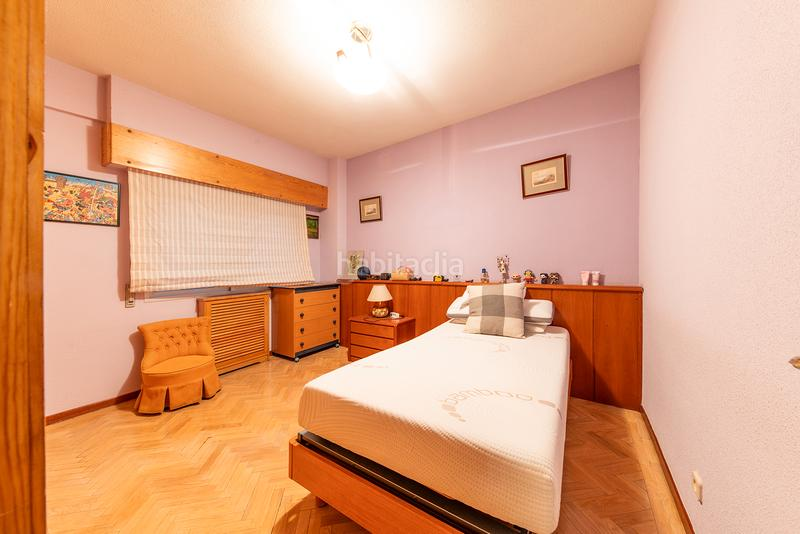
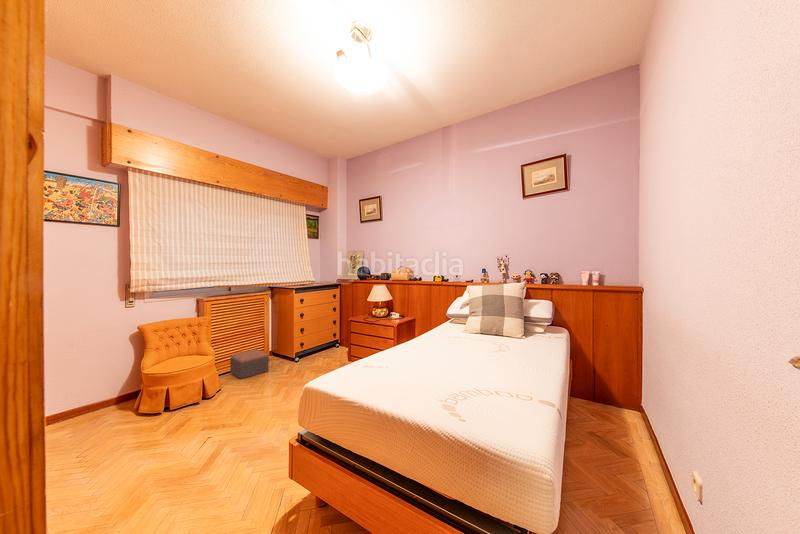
+ footstool (249, 362)
